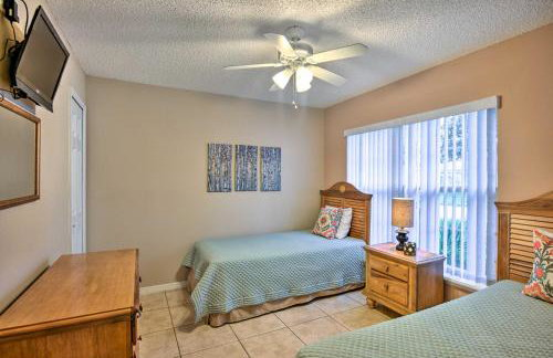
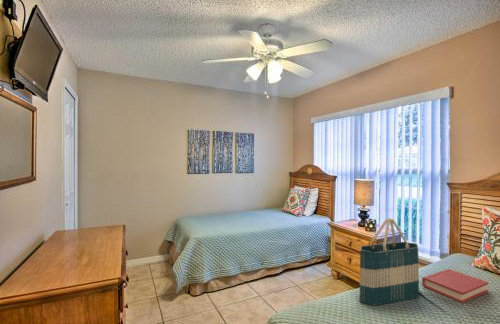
+ tote bag (389, 257)
+ hardback book (454, 284)
